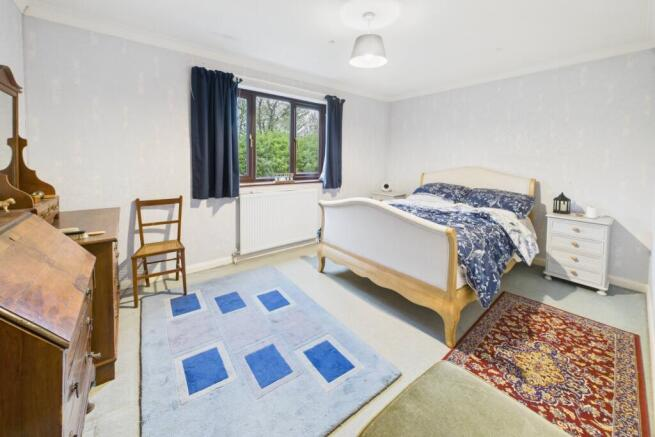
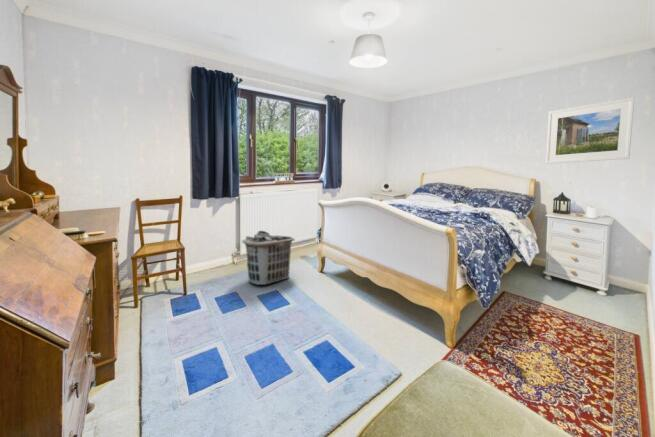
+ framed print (586, 133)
+ clothes hamper (269, 255)
